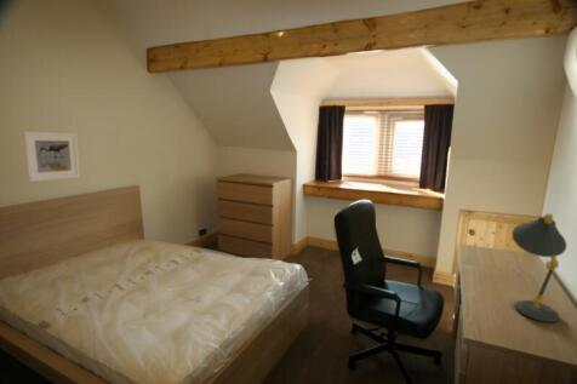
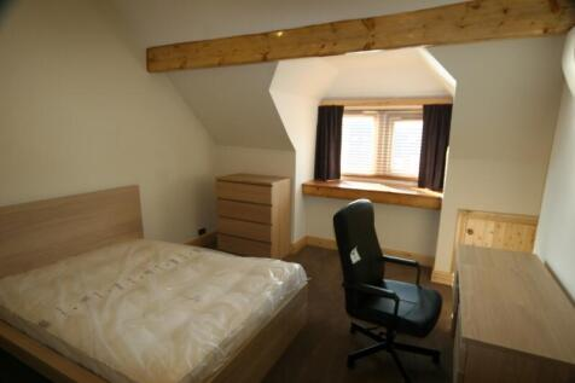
- desk lamp (541, 256)
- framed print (53, 155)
